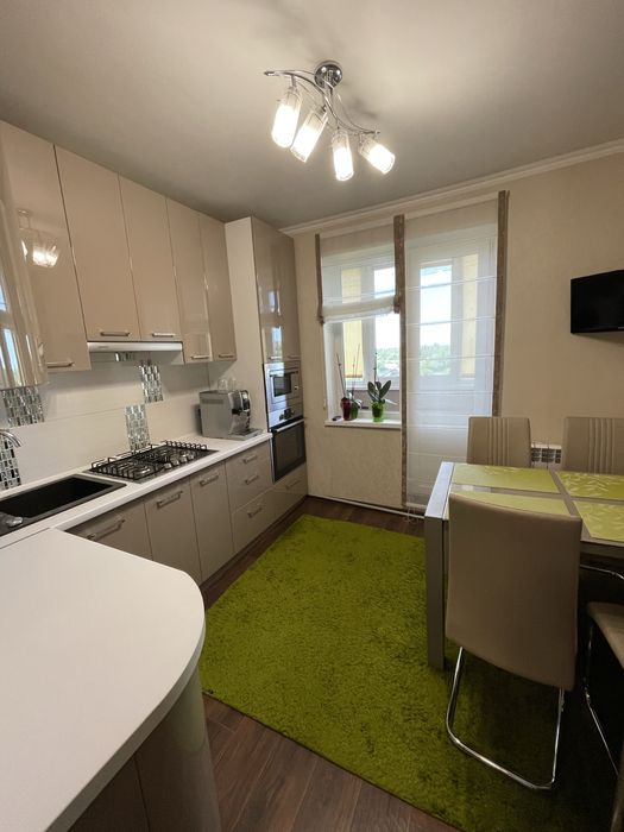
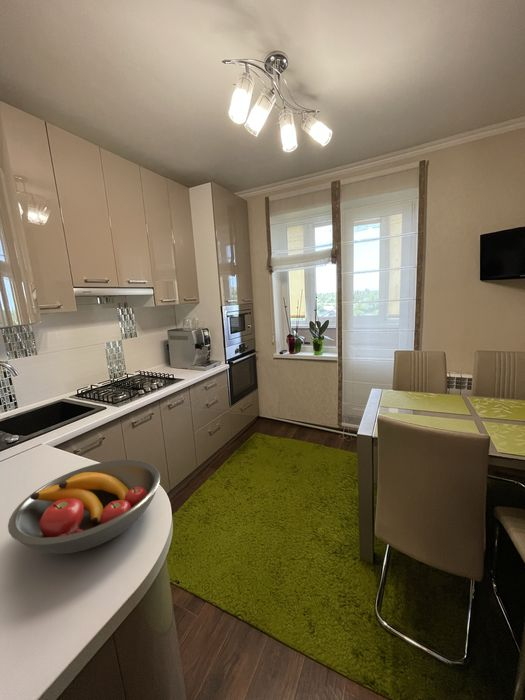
+ fruit bowl (94, 503)
